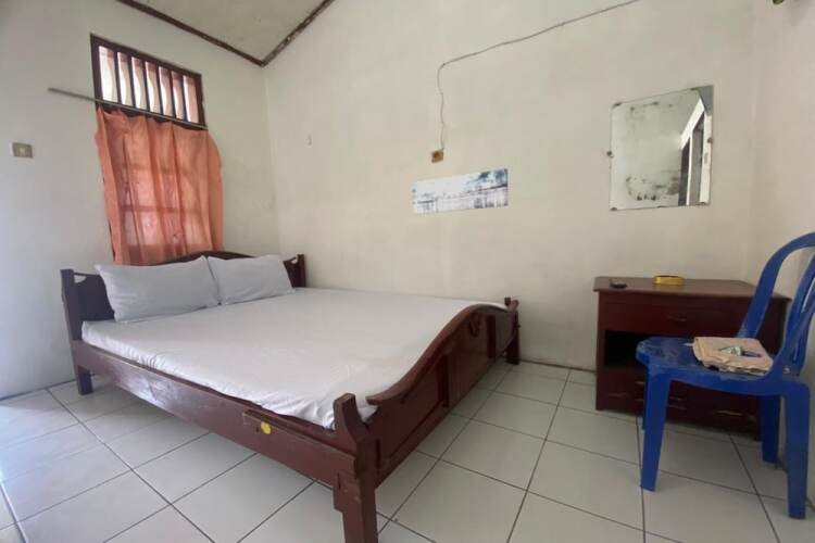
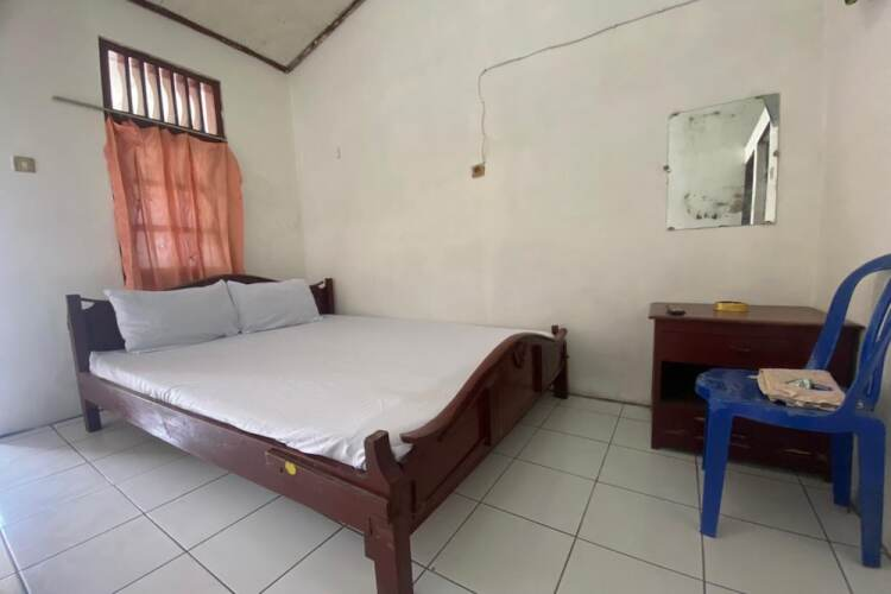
- wall art (456, 193)
